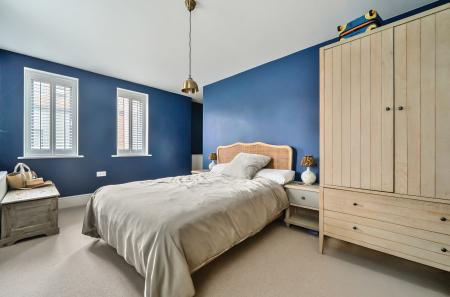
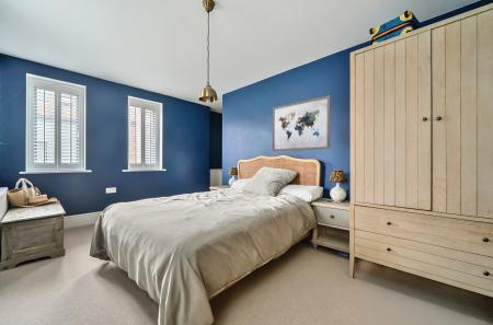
+ wall art (298, 126)
